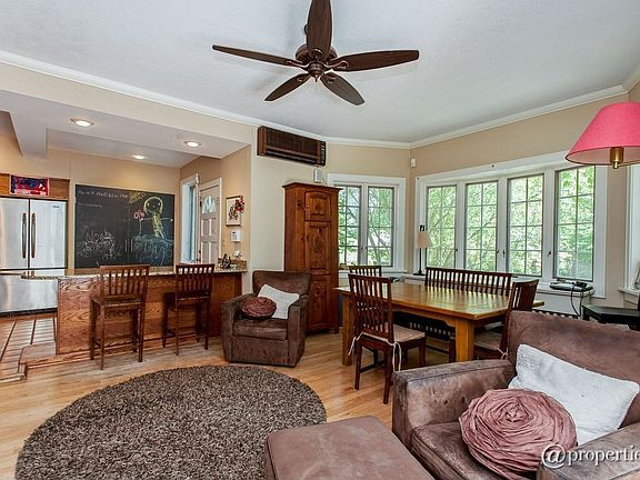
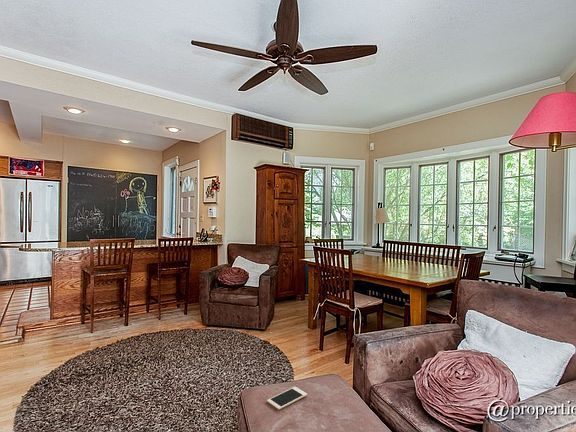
+ cell phone (287, 397)
